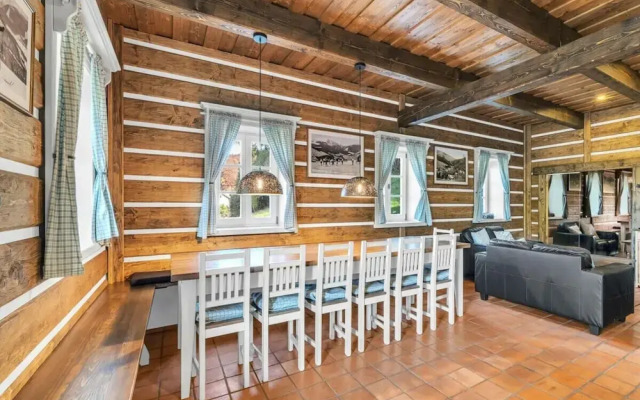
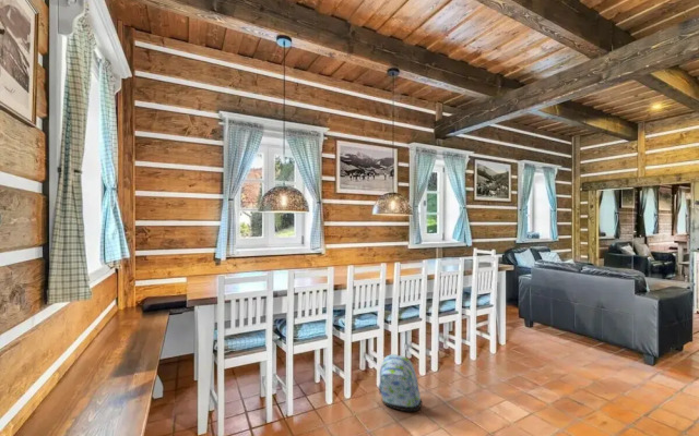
+ backpack (398, 382)
